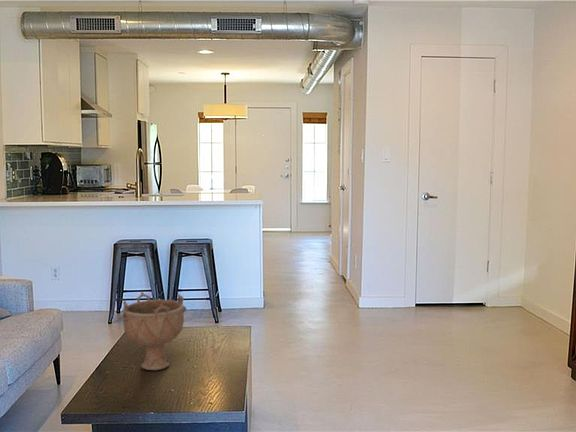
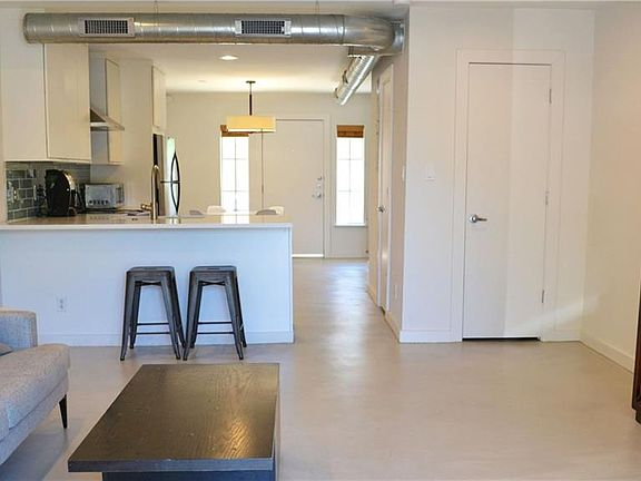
- decorative bowl (153, 331)
